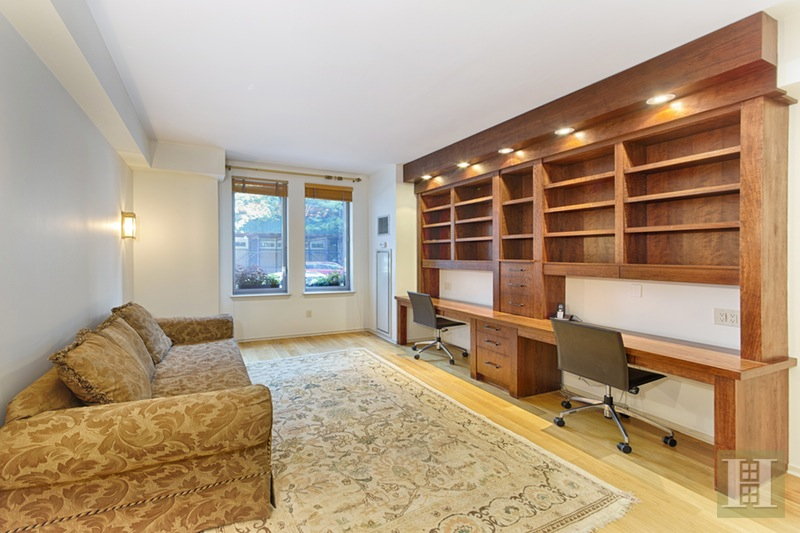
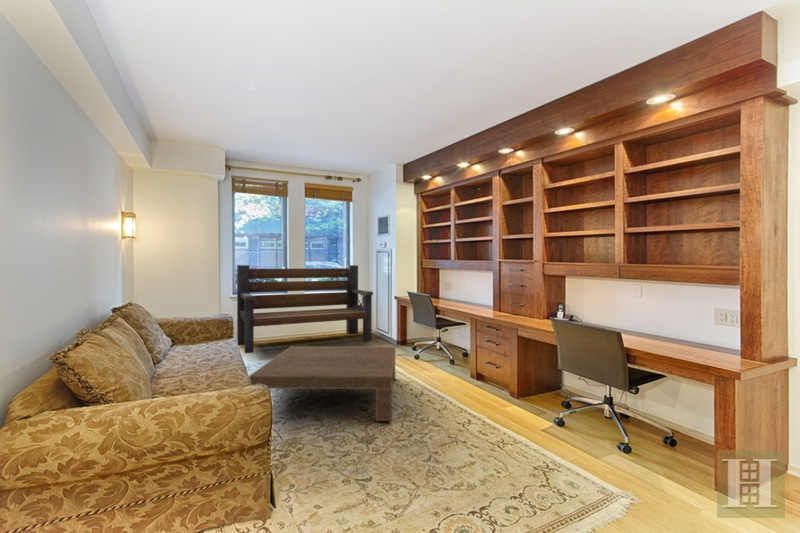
+ coffee table (333, 377)
+ bench (306, 303)
